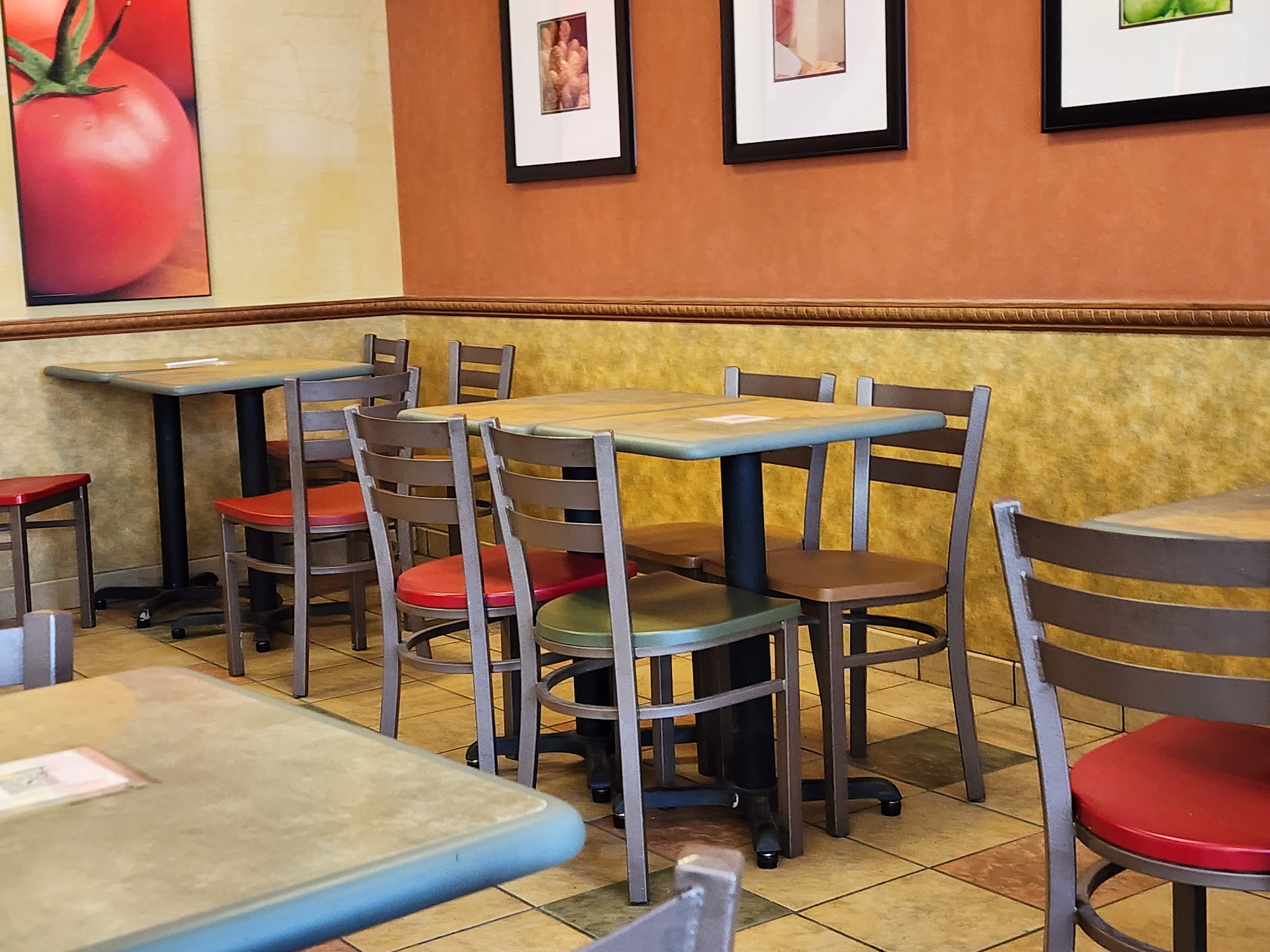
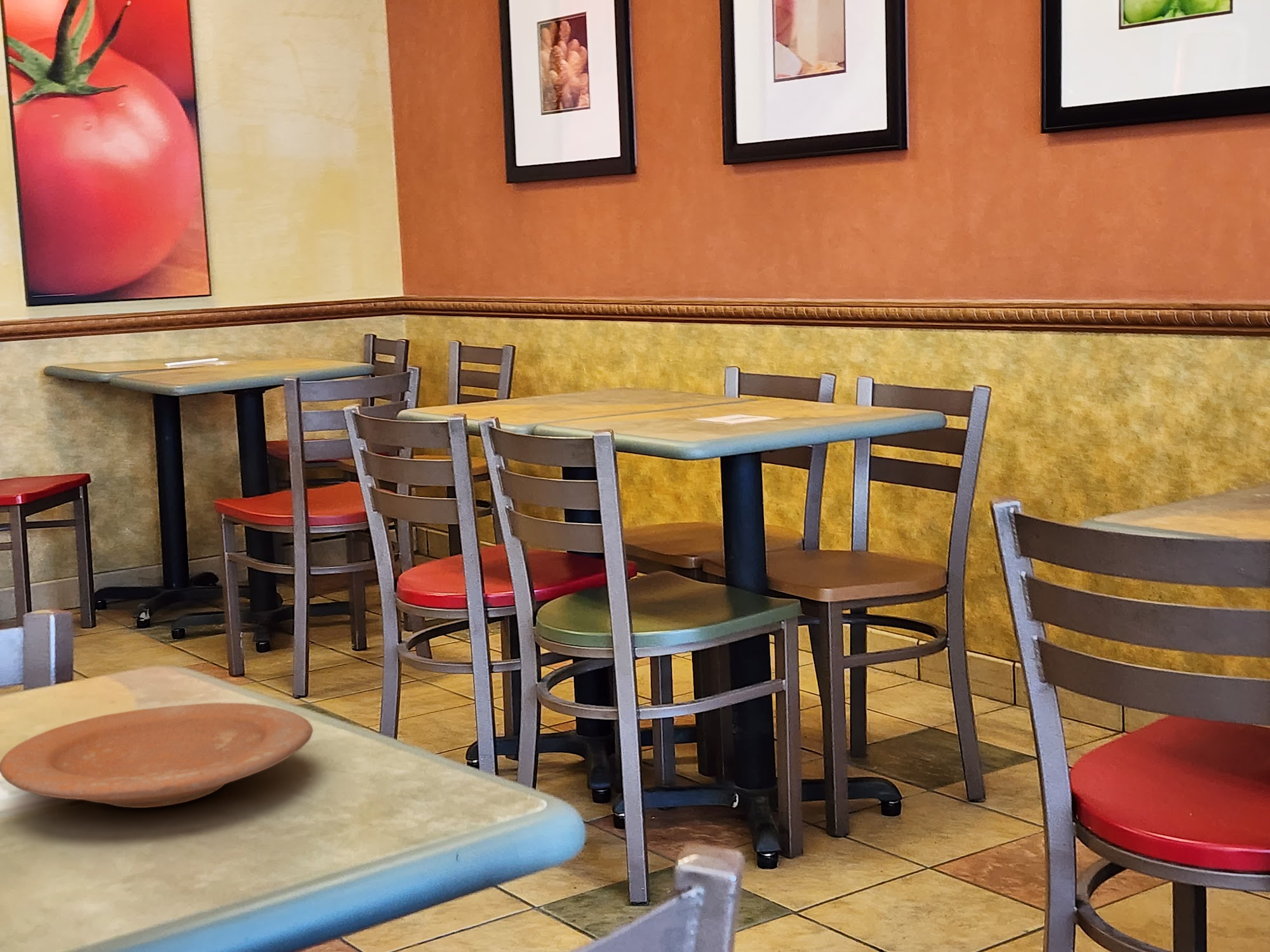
+ plate (161, 764)
